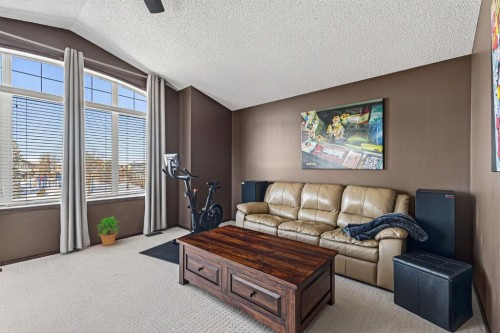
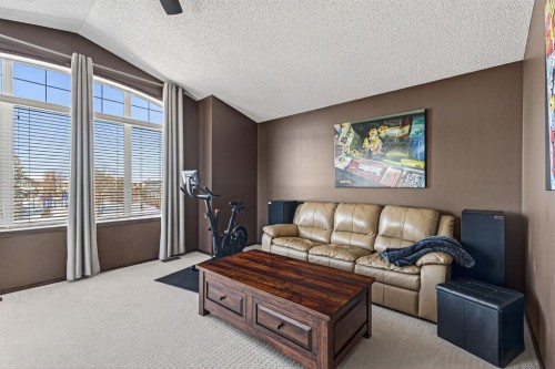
- potted plant (108, 229)
